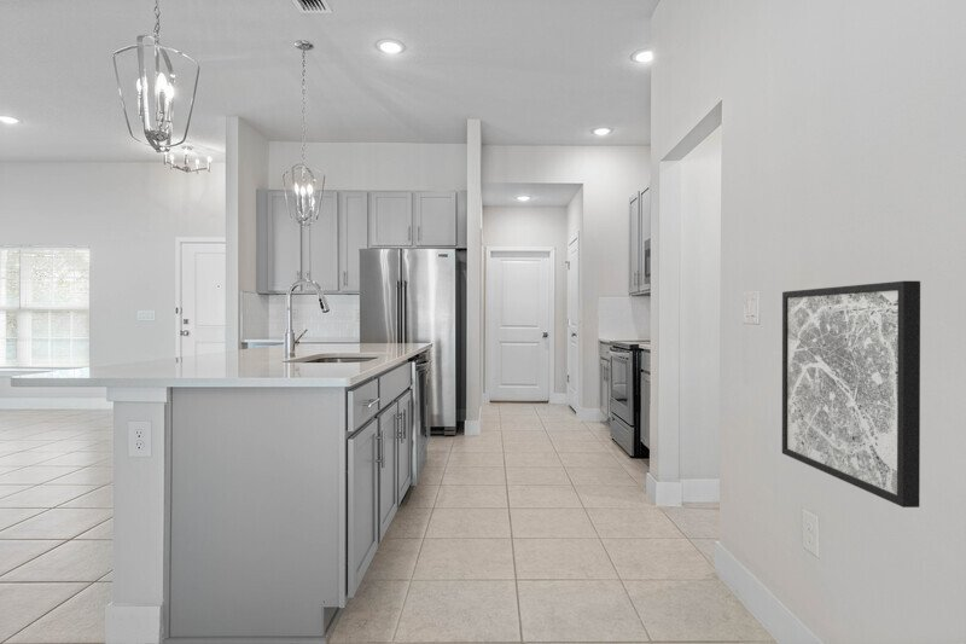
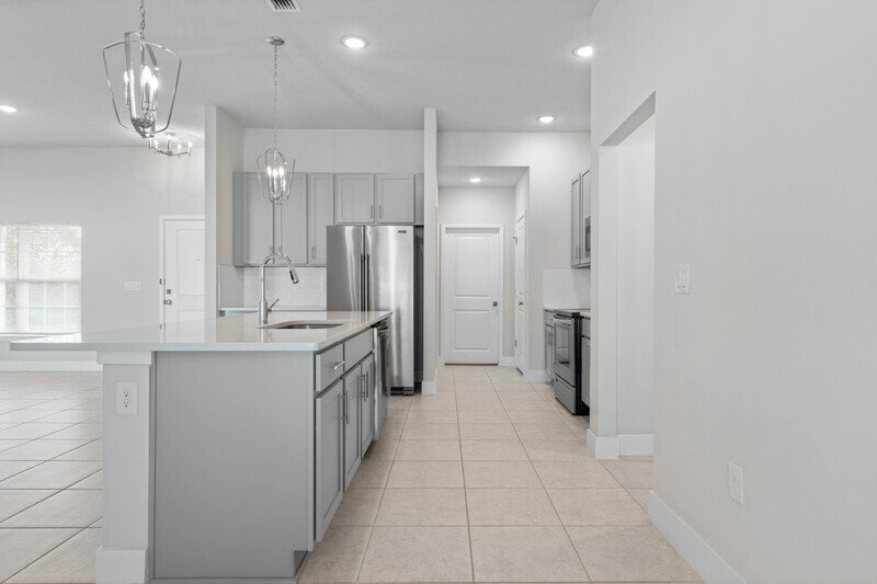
- wall art (839, 381)
